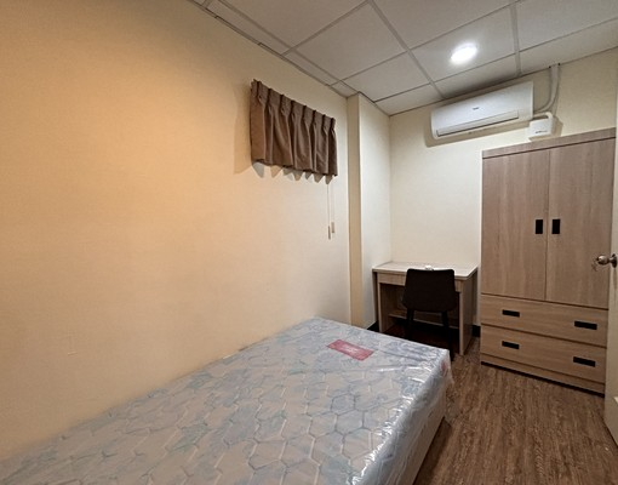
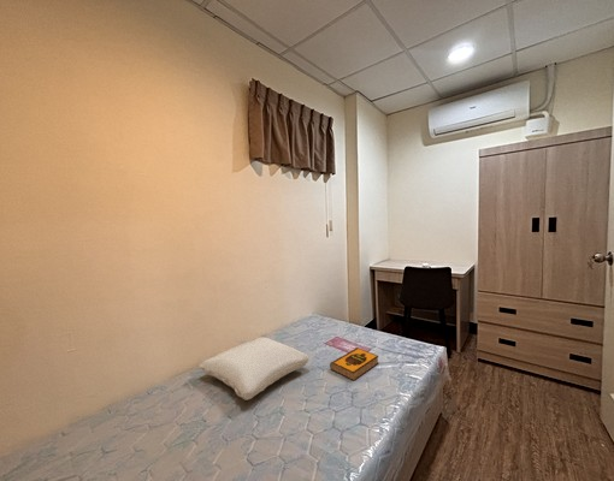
+ hardback book (354, 362)
+ pillow (255, 363)
